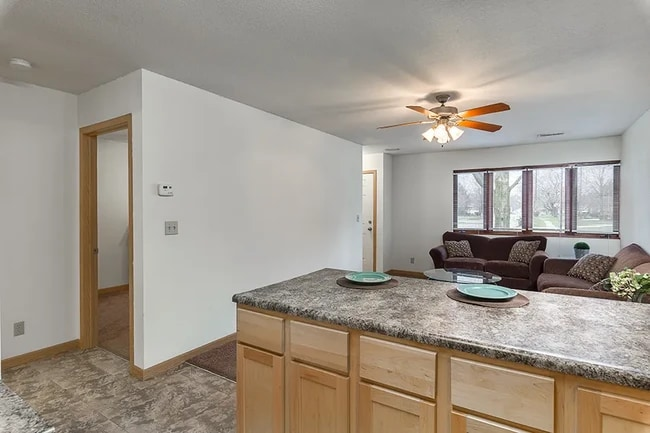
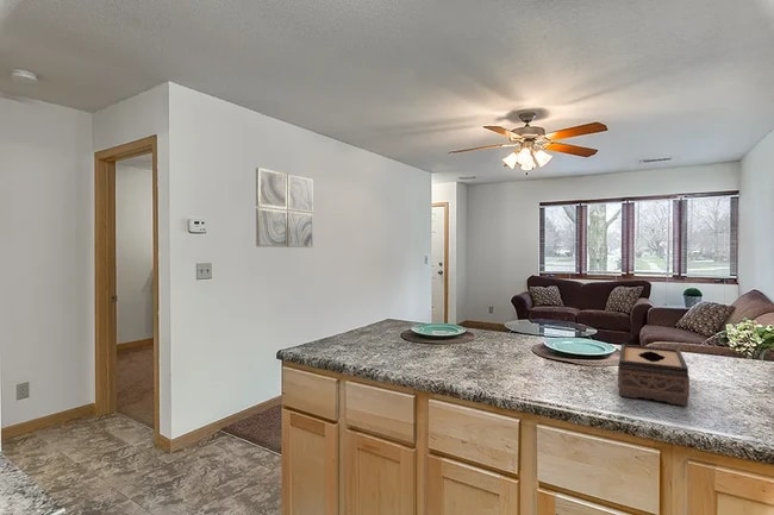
+ tissue box (650, 371)
+ wall art (287, 209)
